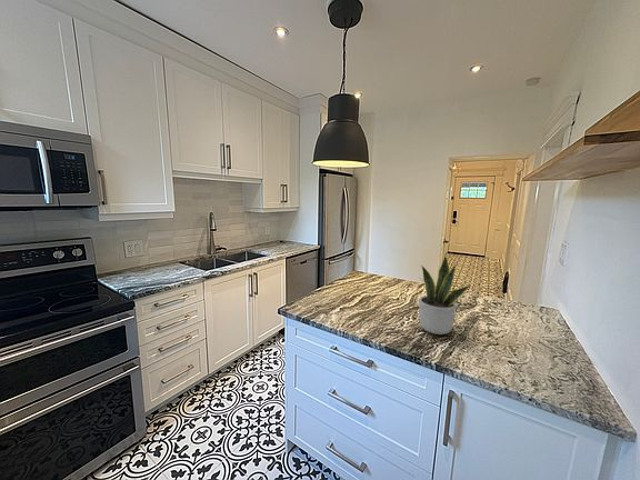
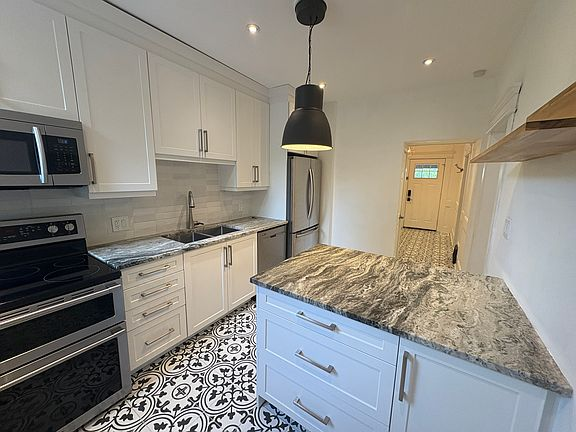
- potted plant (437, 291)
